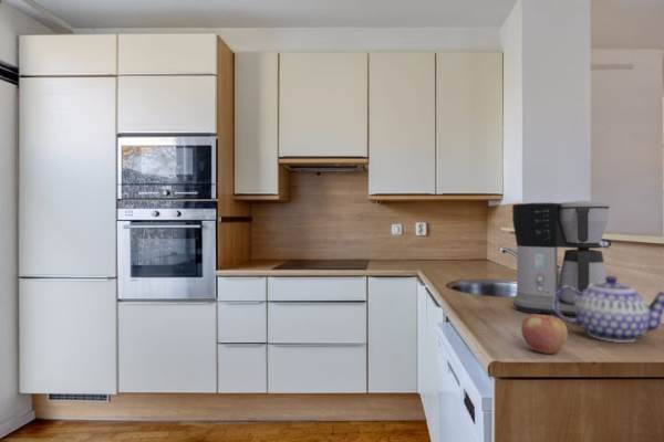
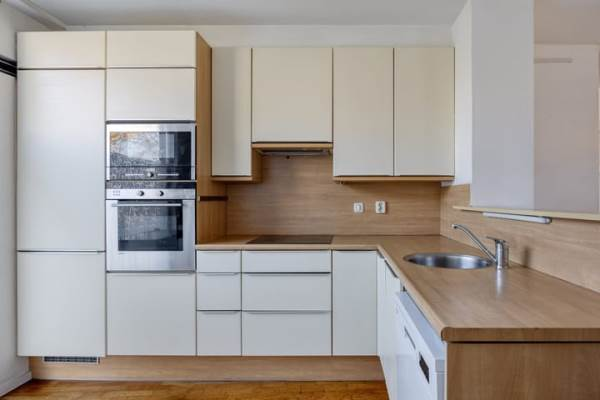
- teapot (611, 306)
- apple (543, 333)
- coffee maker (556, 256)
